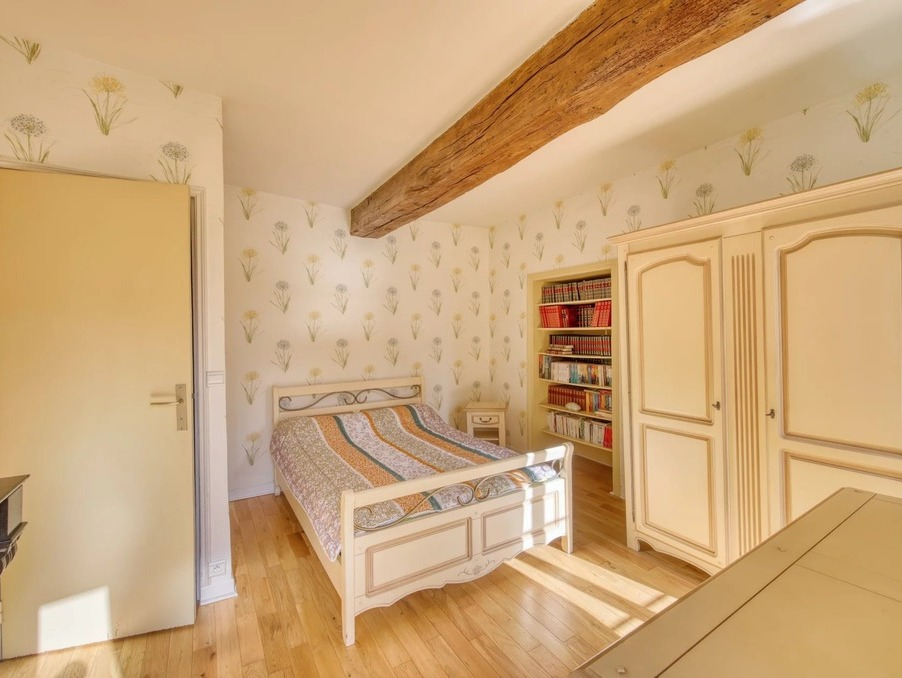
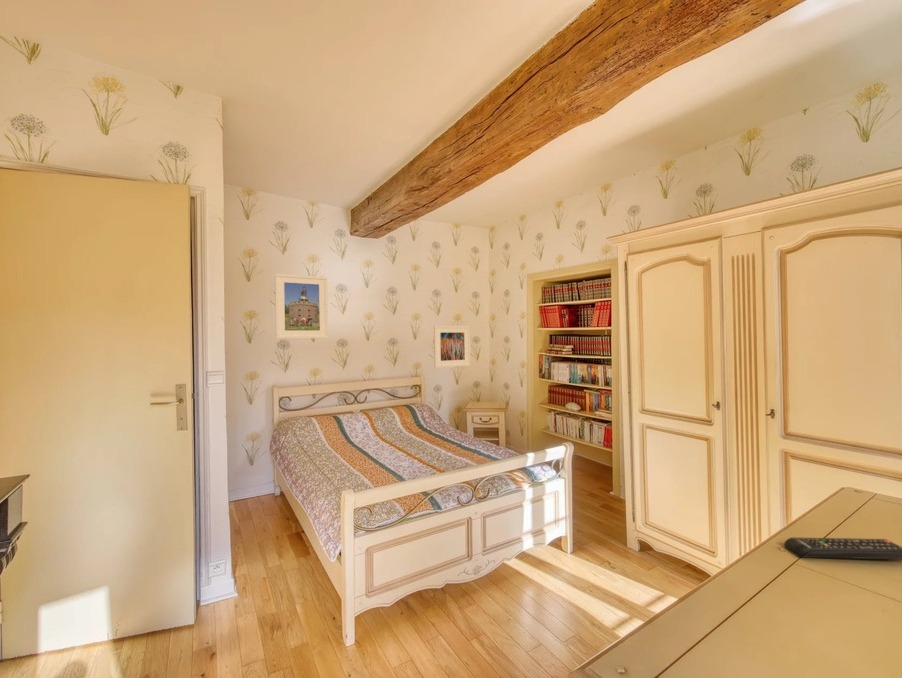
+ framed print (452, 346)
+ remote control (849, 549)
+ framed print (302, 306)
